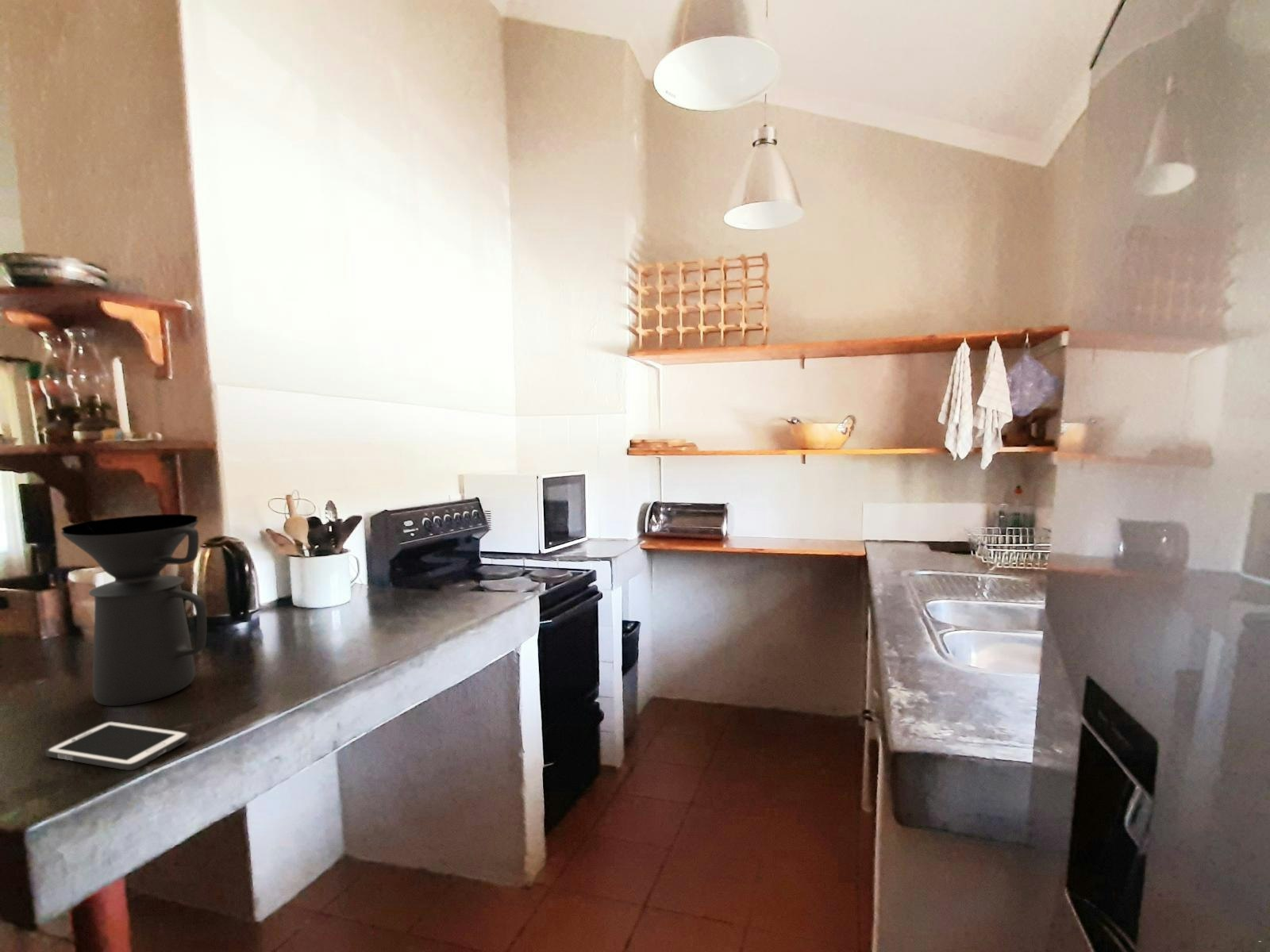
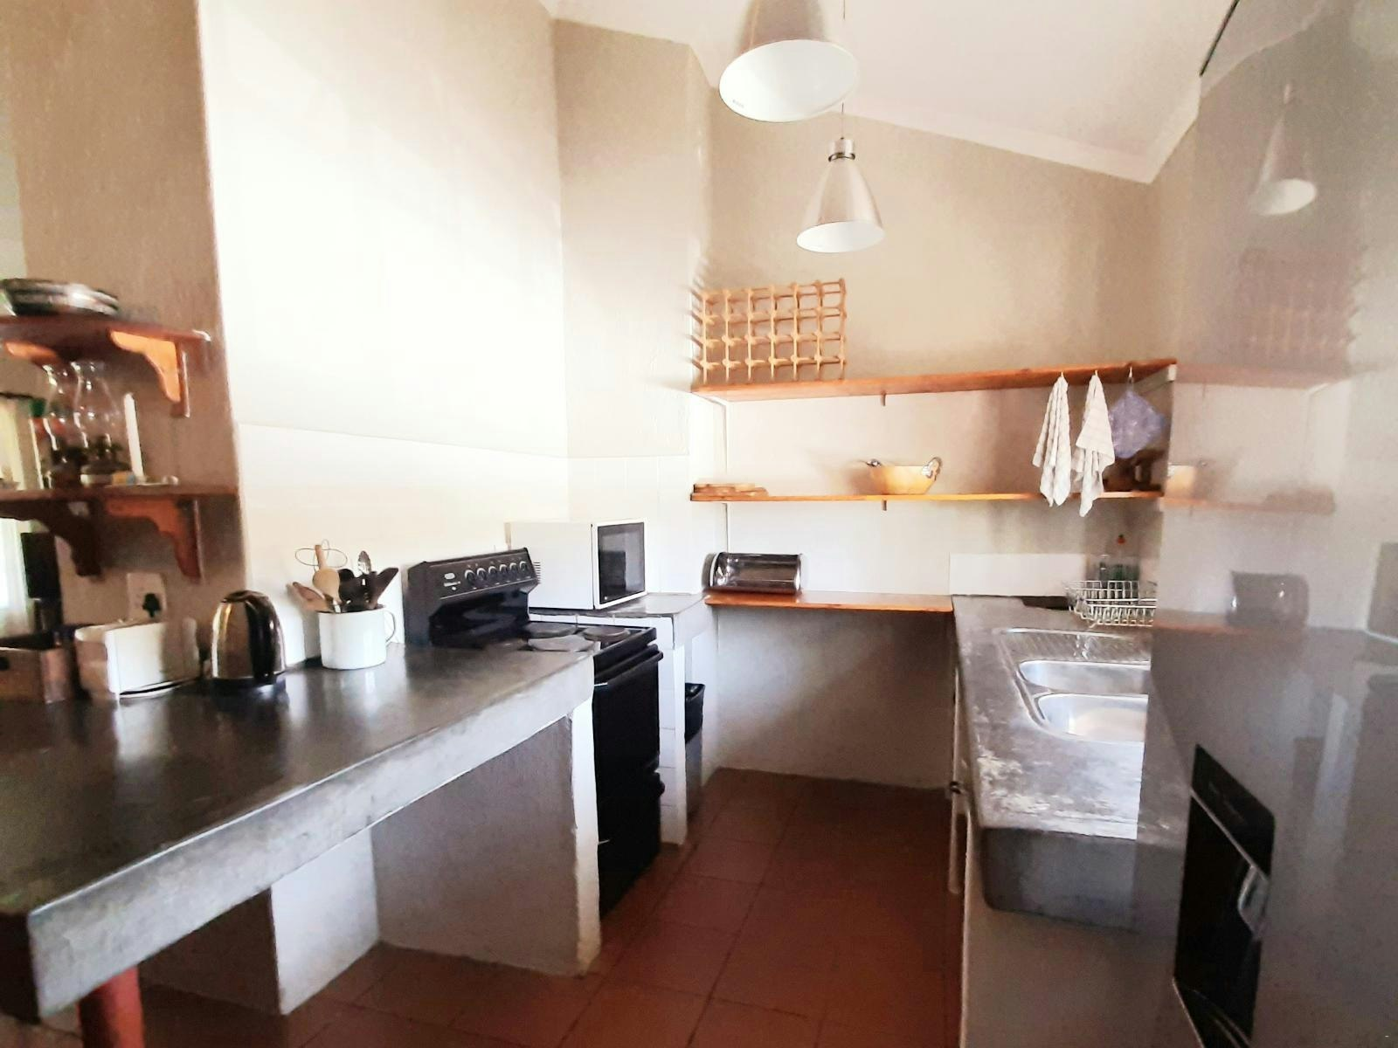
- cell phone (119, 744)
- coffee maker (140, 607)
